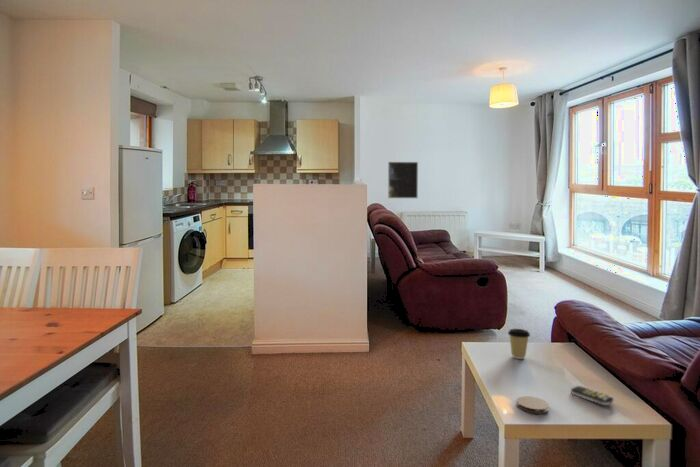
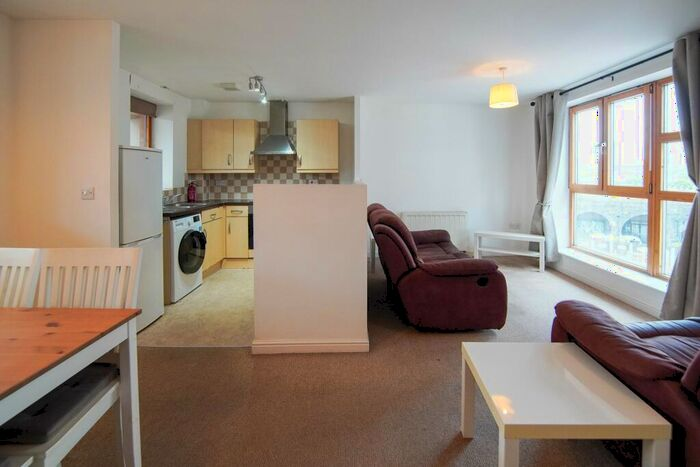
- coffee cup (518, 343)
- remote control (591, 395)
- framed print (402, 180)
- coaster (532, 404)
